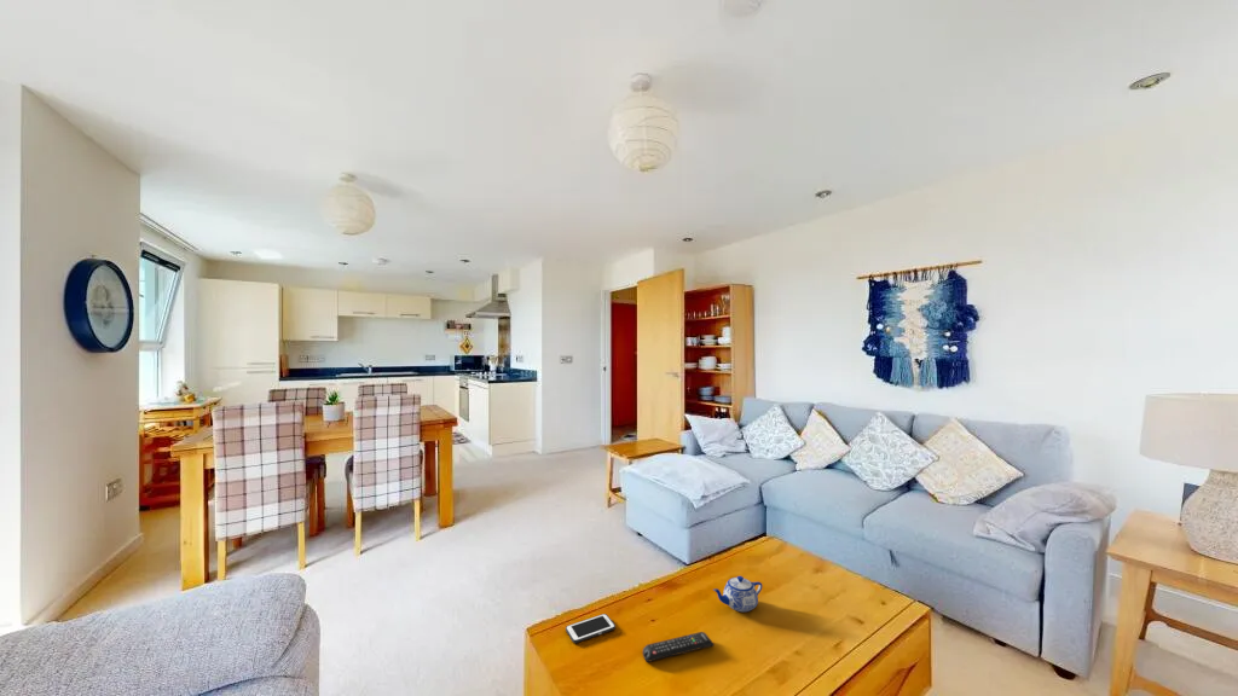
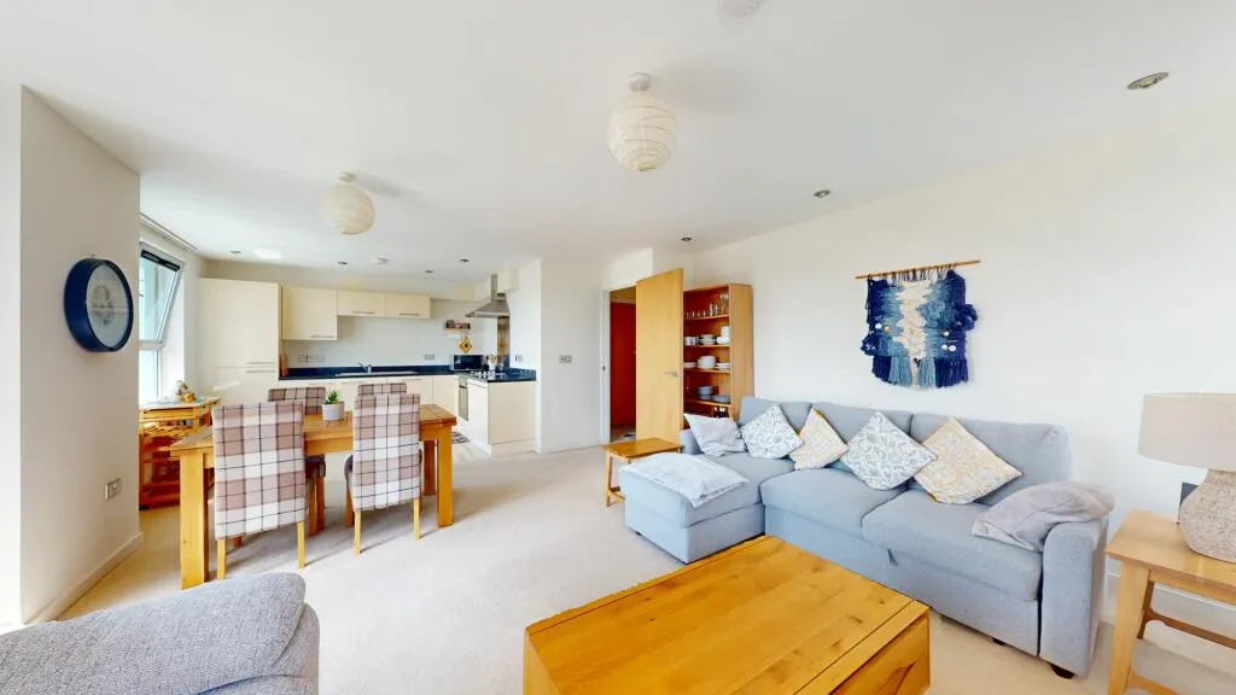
- cell phone (590, 627)
- remote control (678, 646)
- teapot (737, 591)
